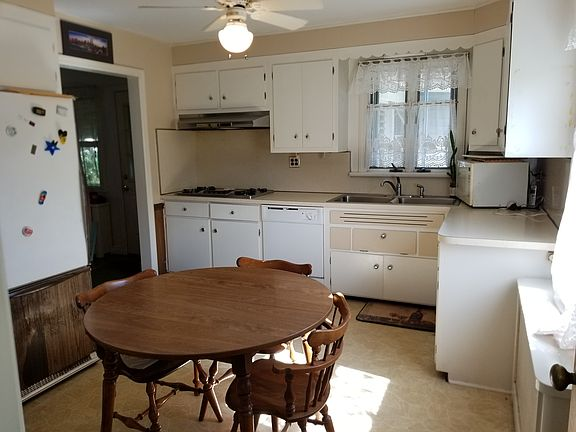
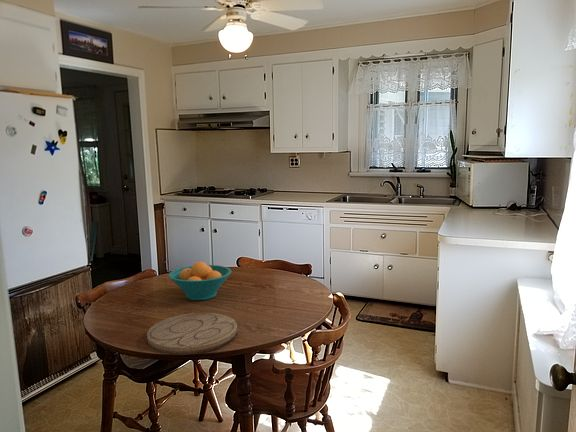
+ fruit bowl (200, 278)
+ cutting board (193, 331)
